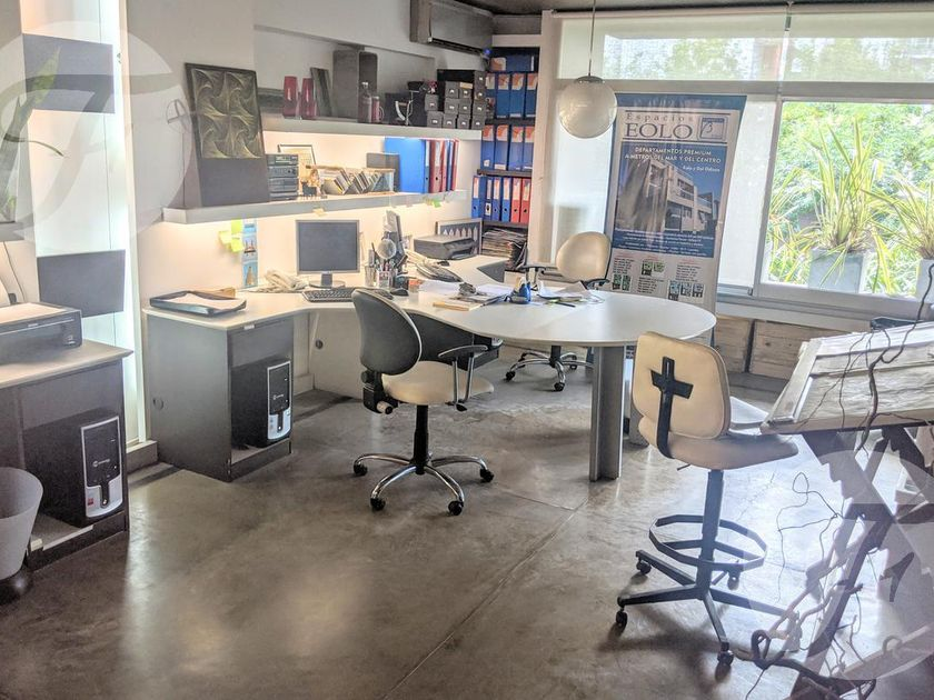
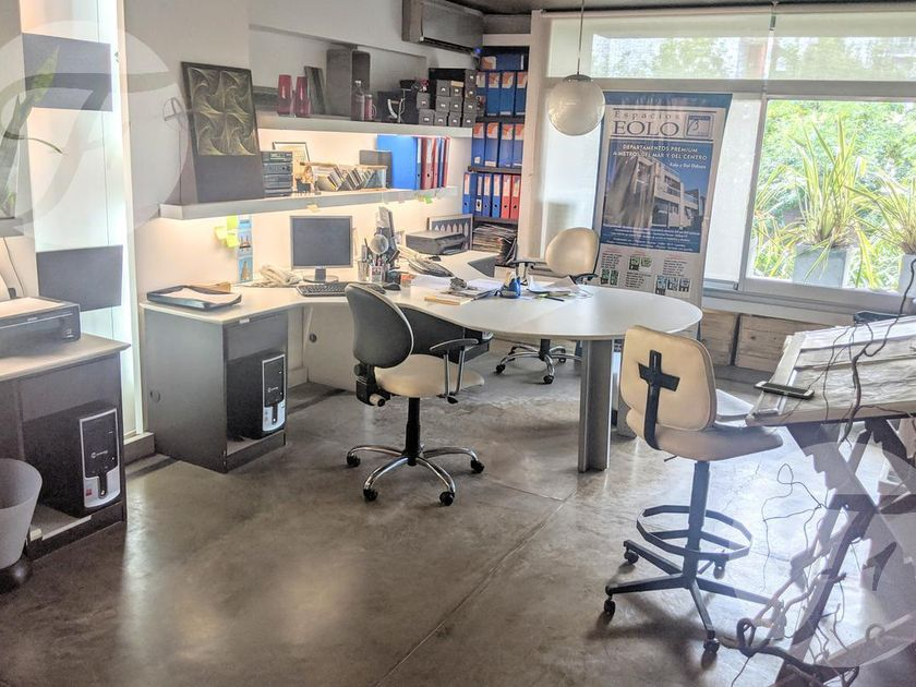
+ cell phone (783, 389)
